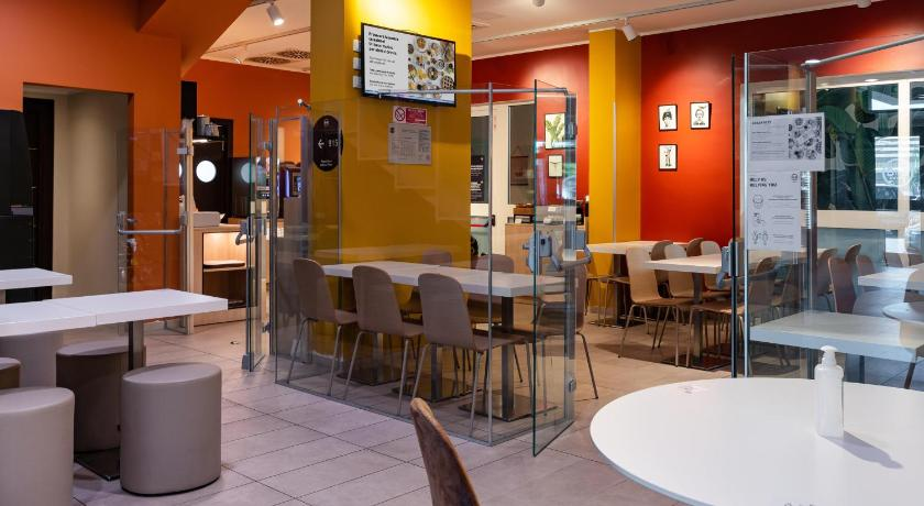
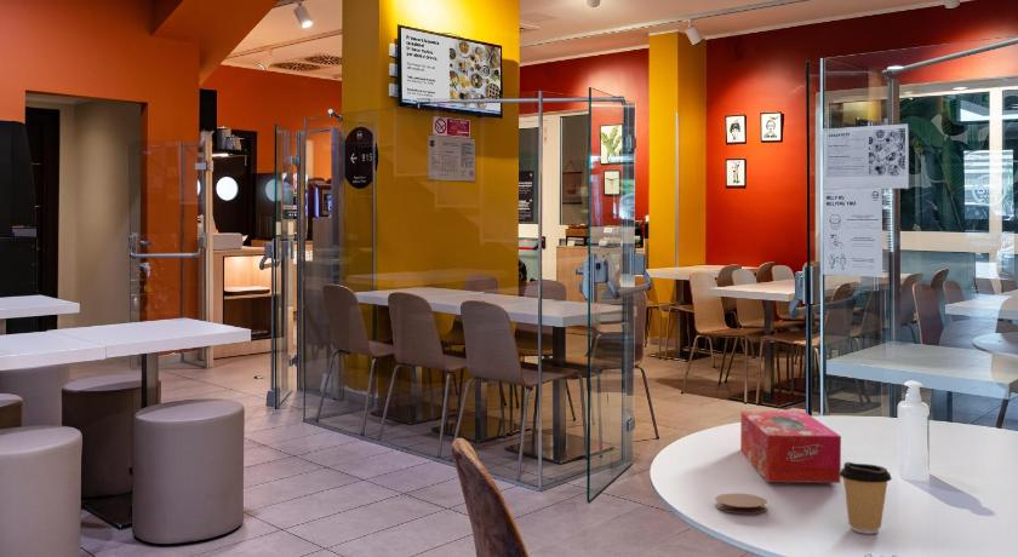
+ coaster (740, 503)
+ coffee cup (864, 496)
+ tissue box (787, 444)
